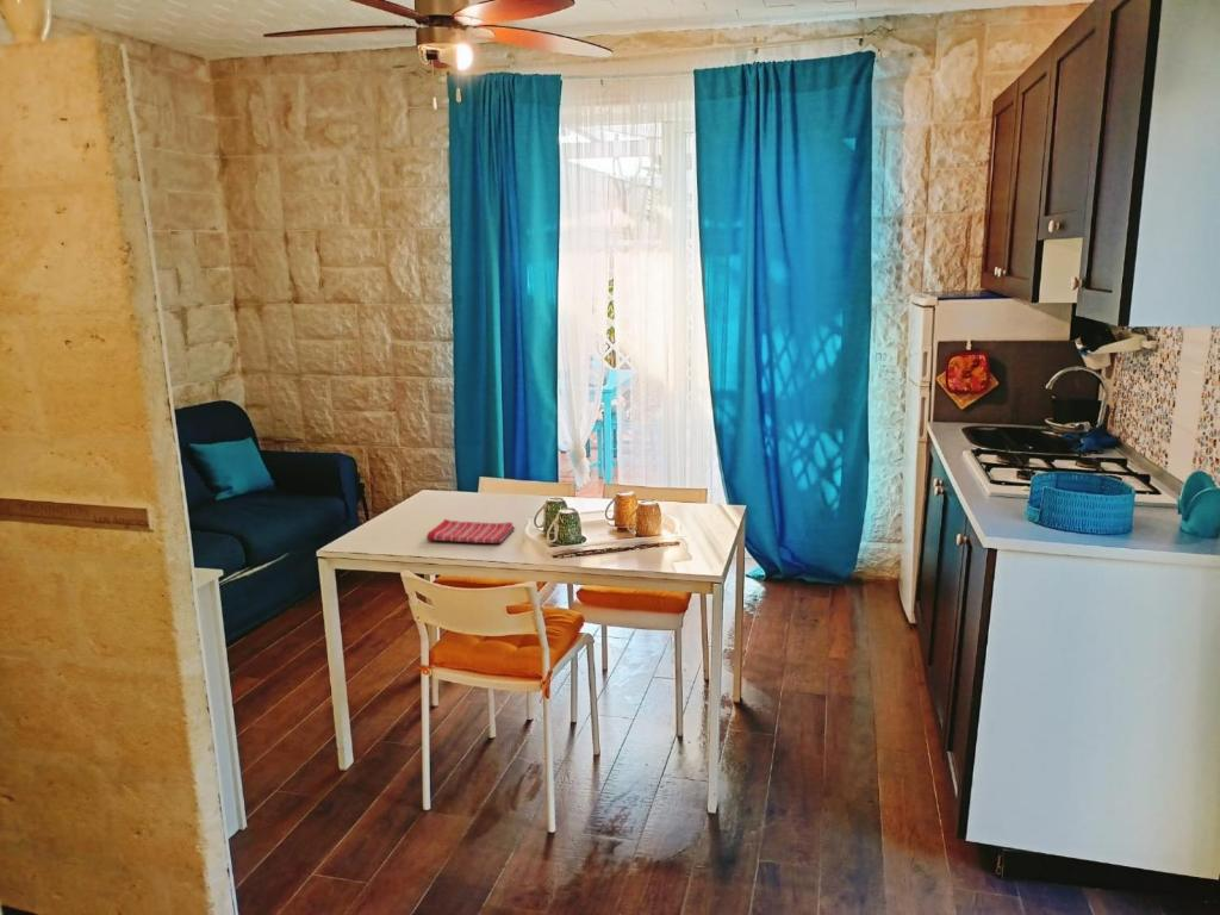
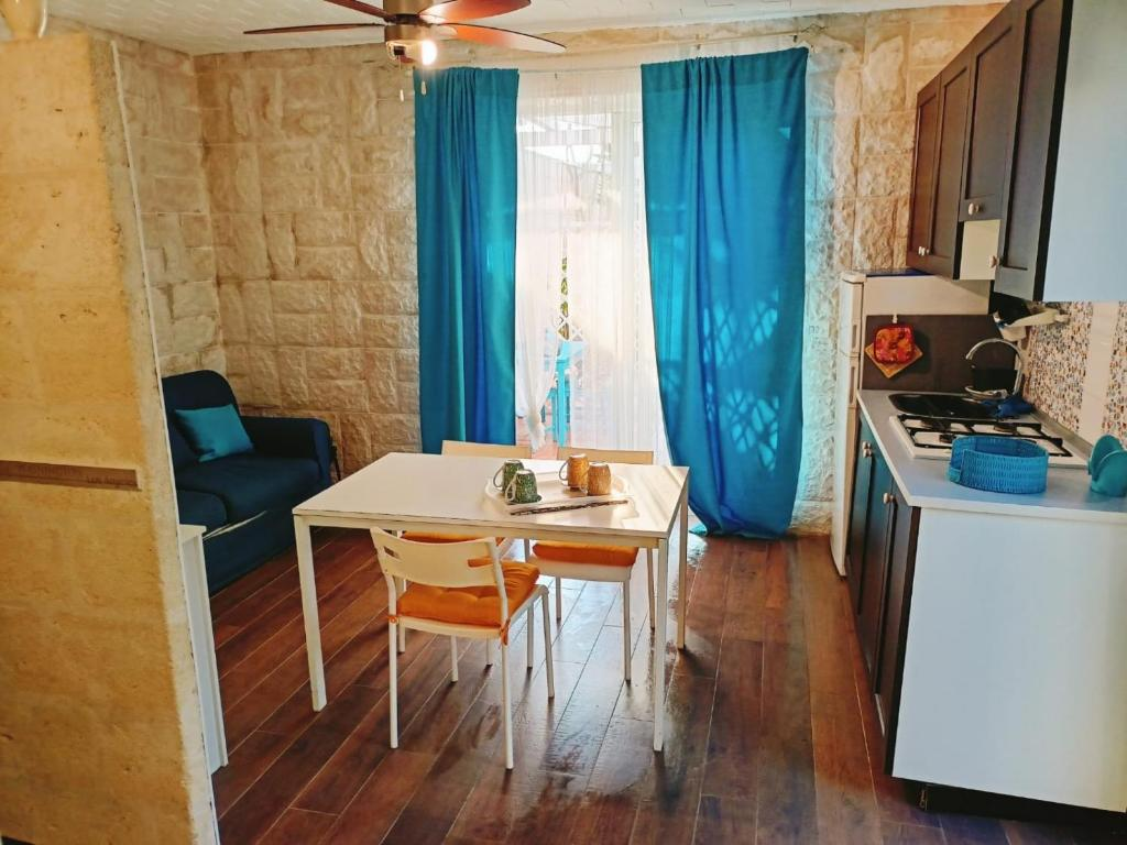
- dish towel (471, 530)
